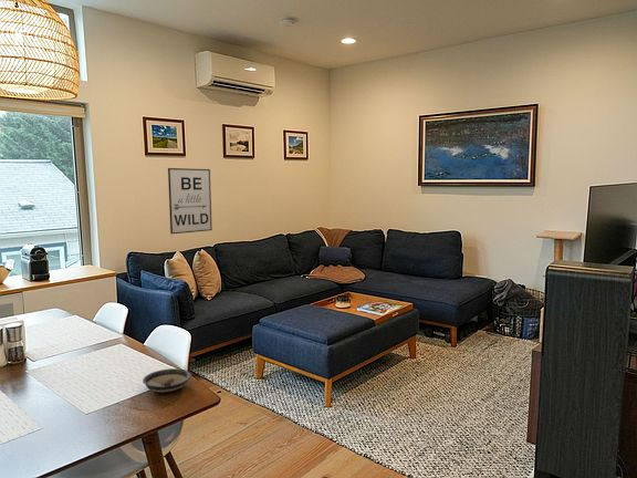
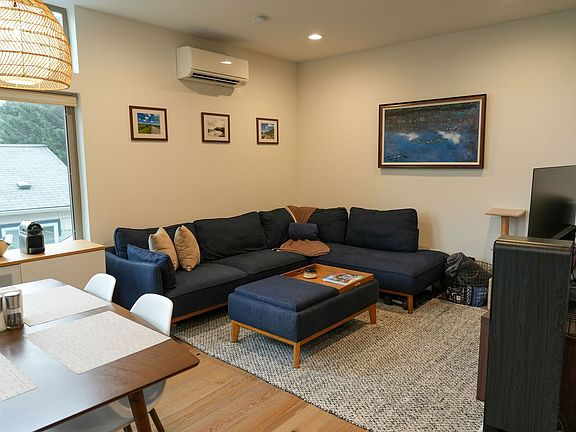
- saucer (167, 382)
- wall art (190, 200)
